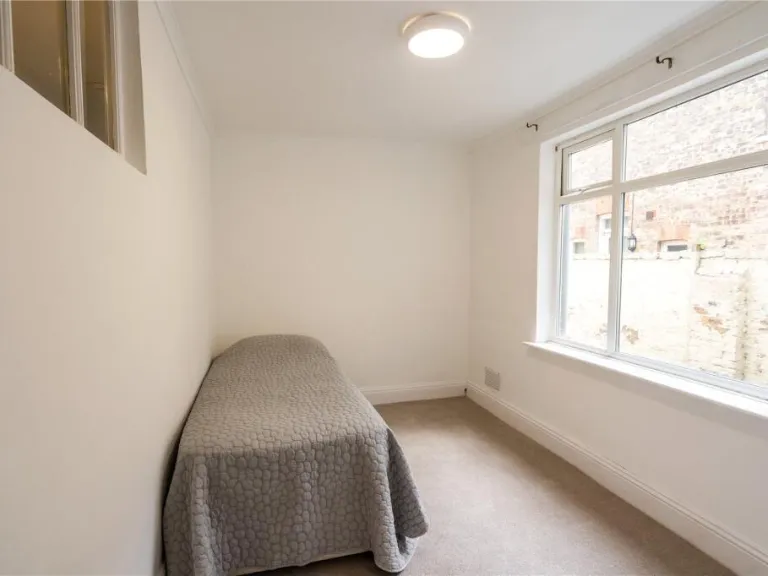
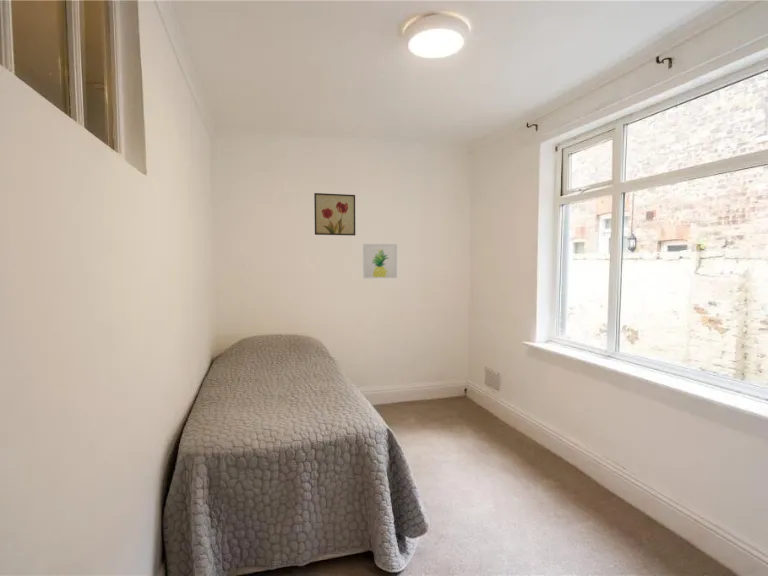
+ wall art (380, 261)
+ wall art (335, 214)
